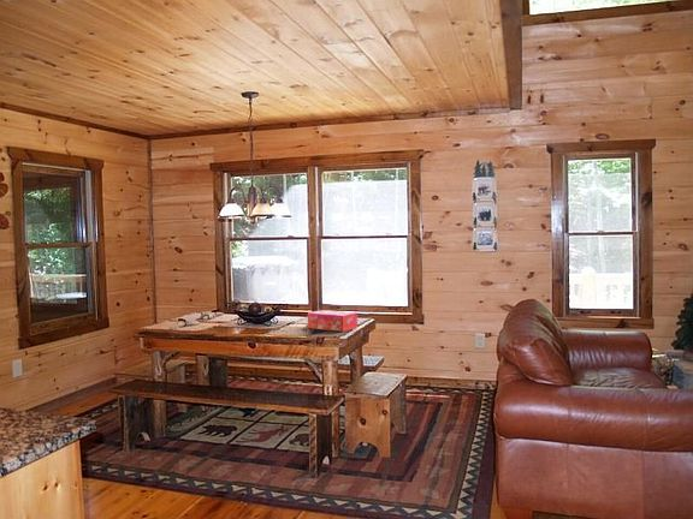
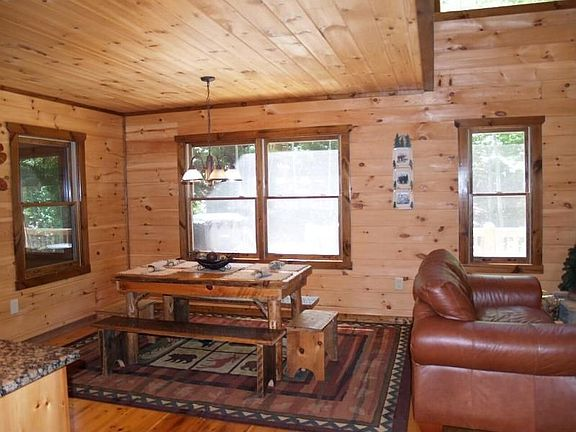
- tissue box (332, 320)
